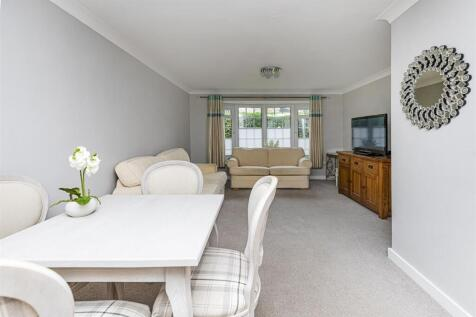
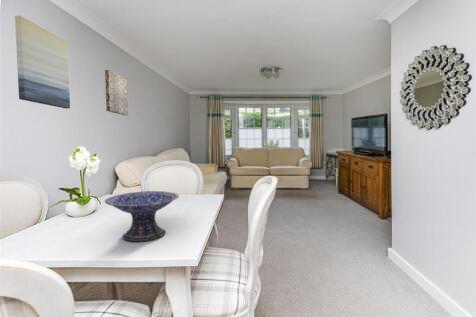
+ wall art (45, 67)
+ wall art (117, 94)
+ decorative bowl (143, 215)
